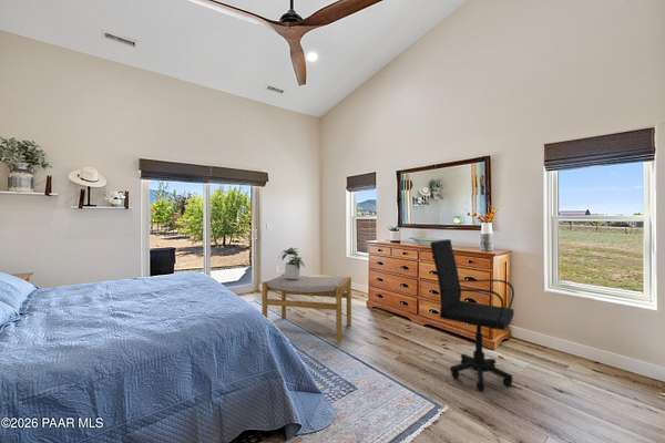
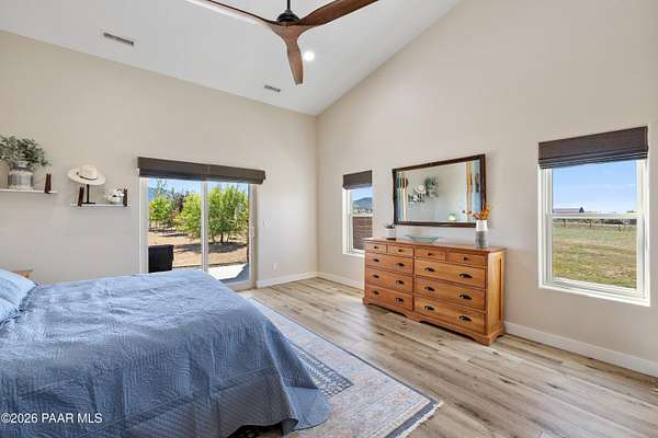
- footstool (308, 303)
- potted plant (289, 262)
- office chair (474, 308)
